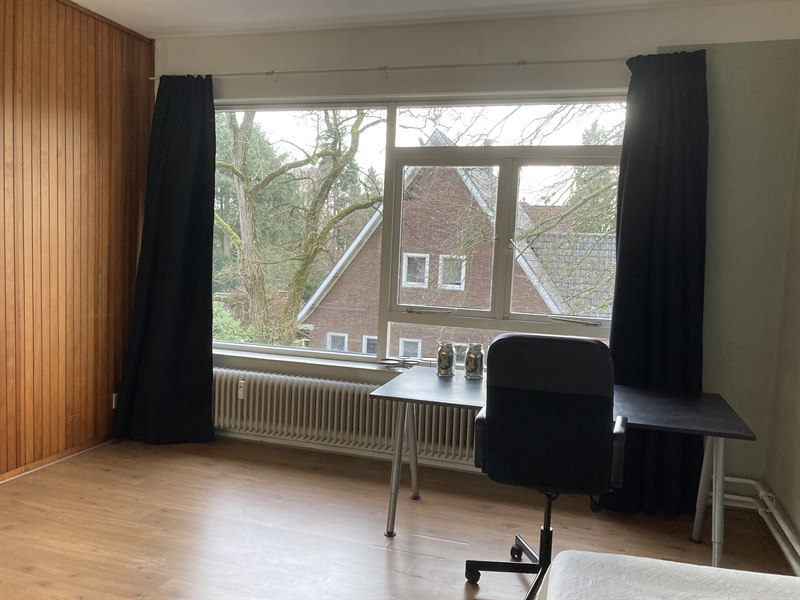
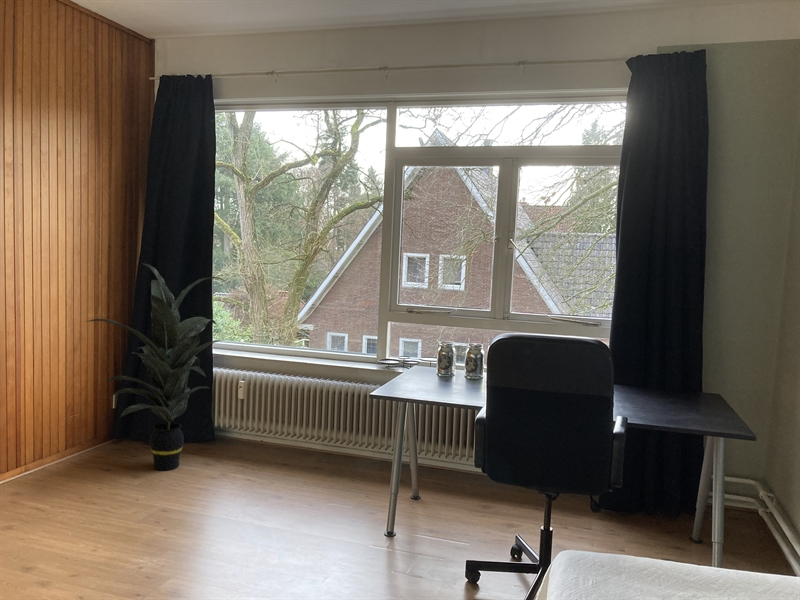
+ indoor plant (163, 365)
